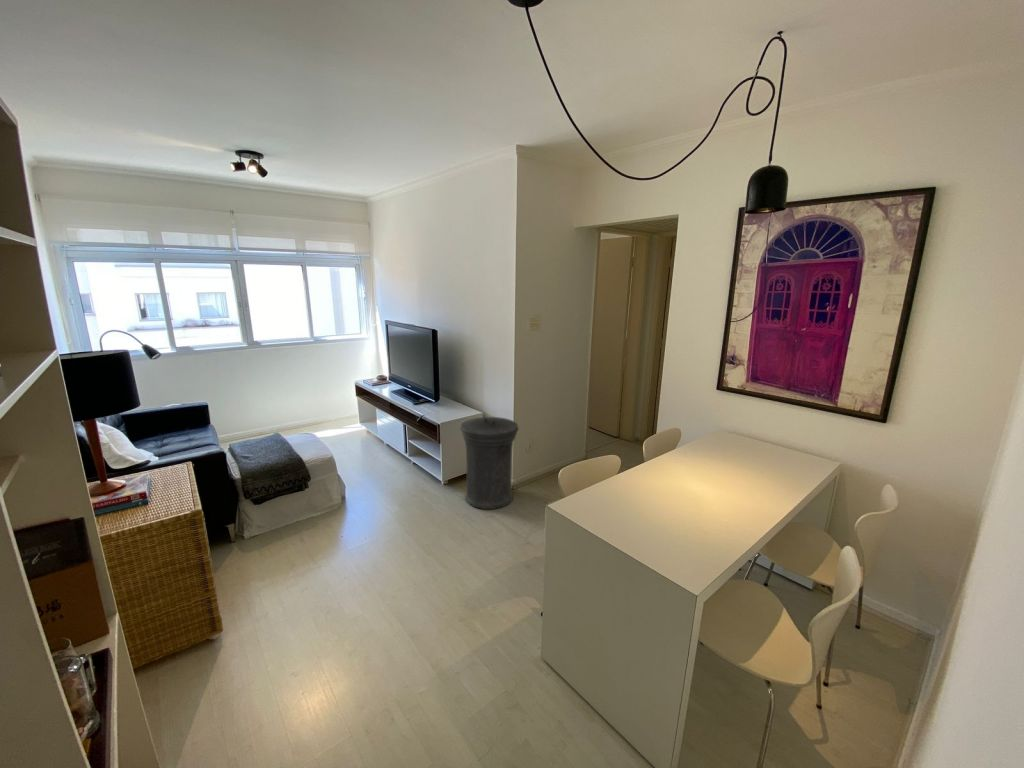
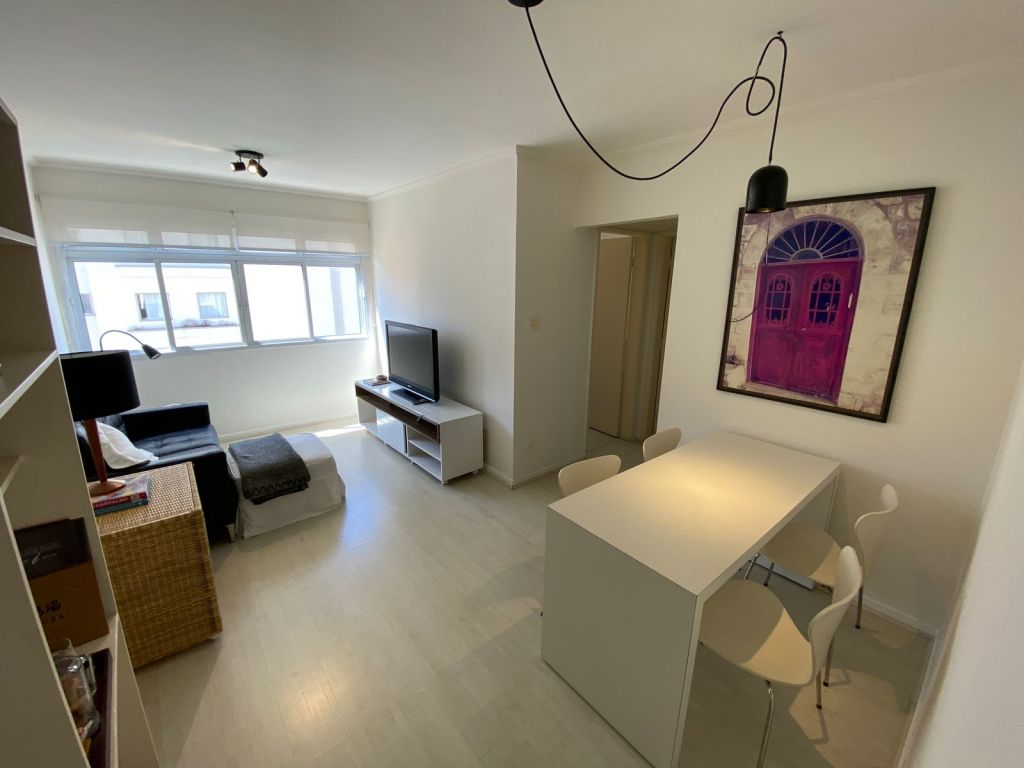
- trash can (489, 458)
